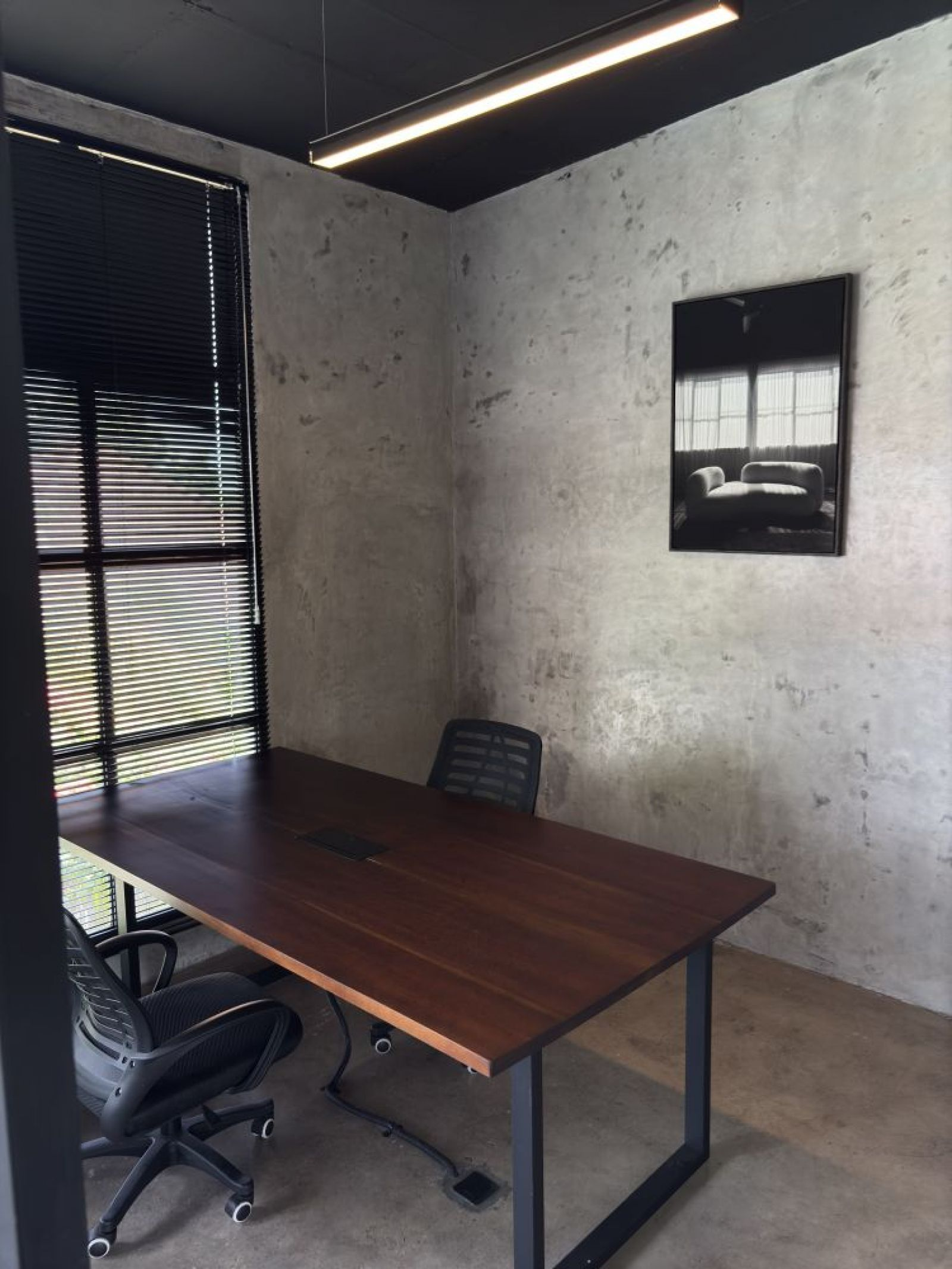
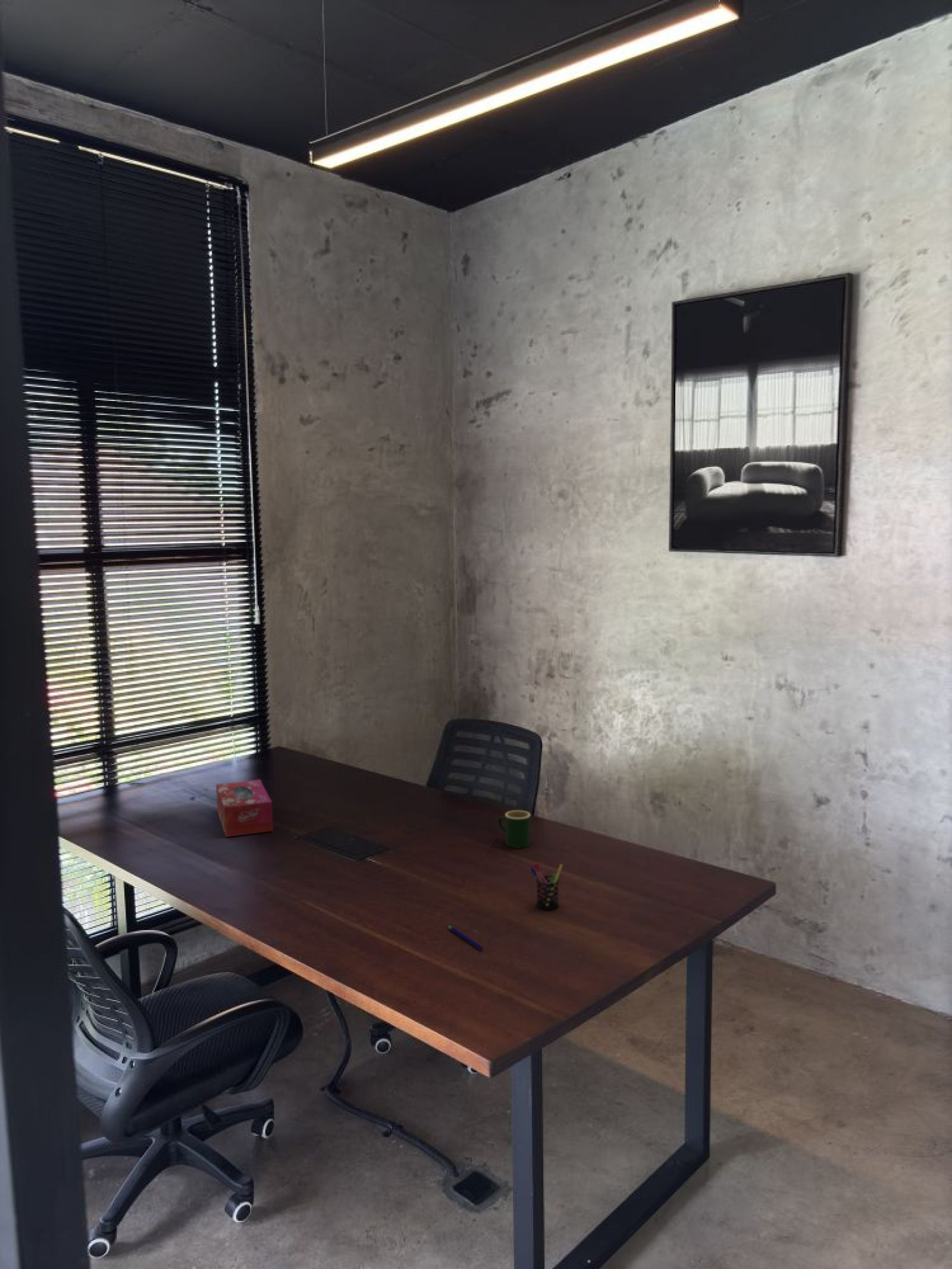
+ pen (465, 937)
+ tissue box (243, 807)
+ pen holder (547, 884)
+ mug (513, 828)
